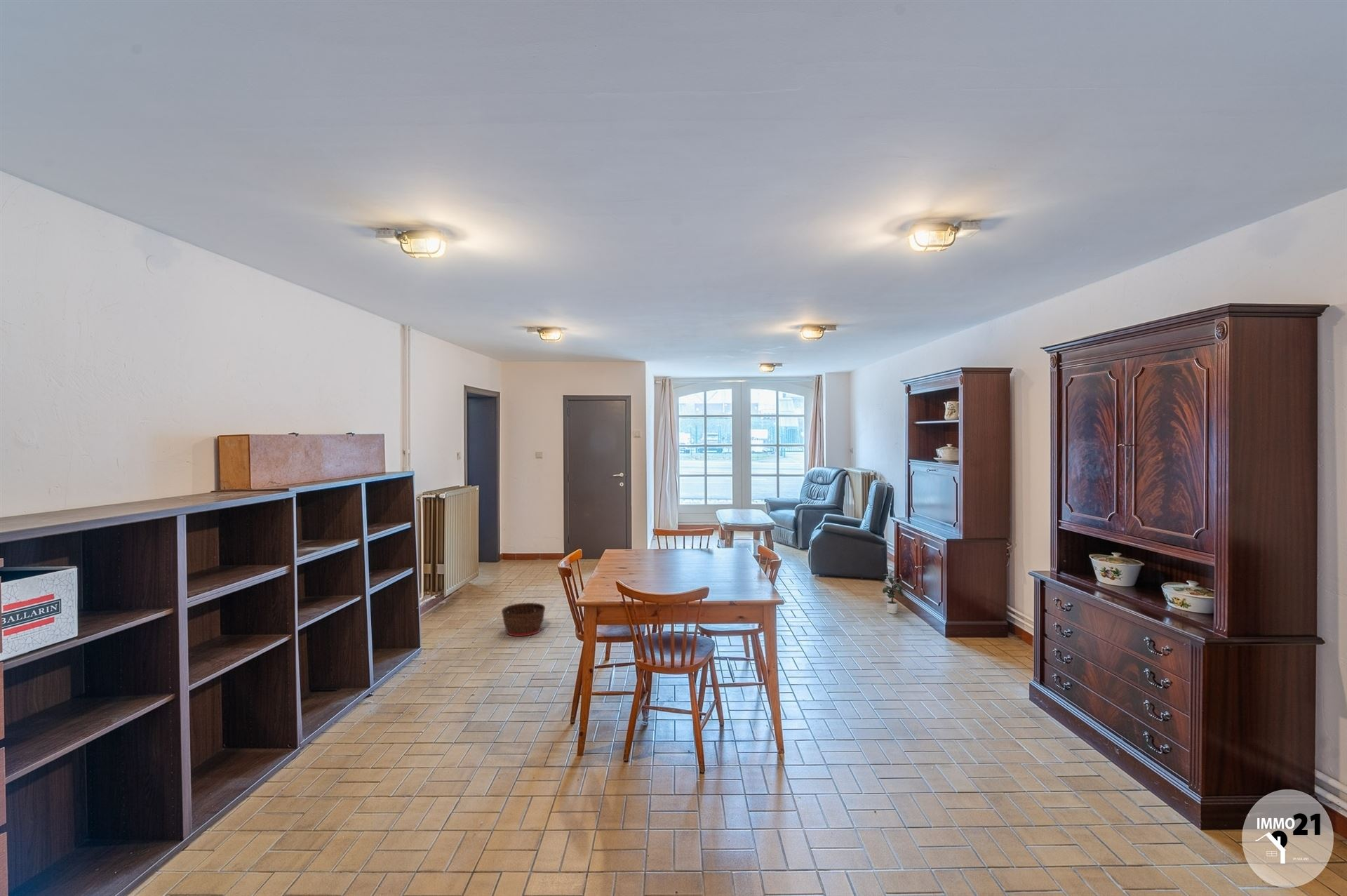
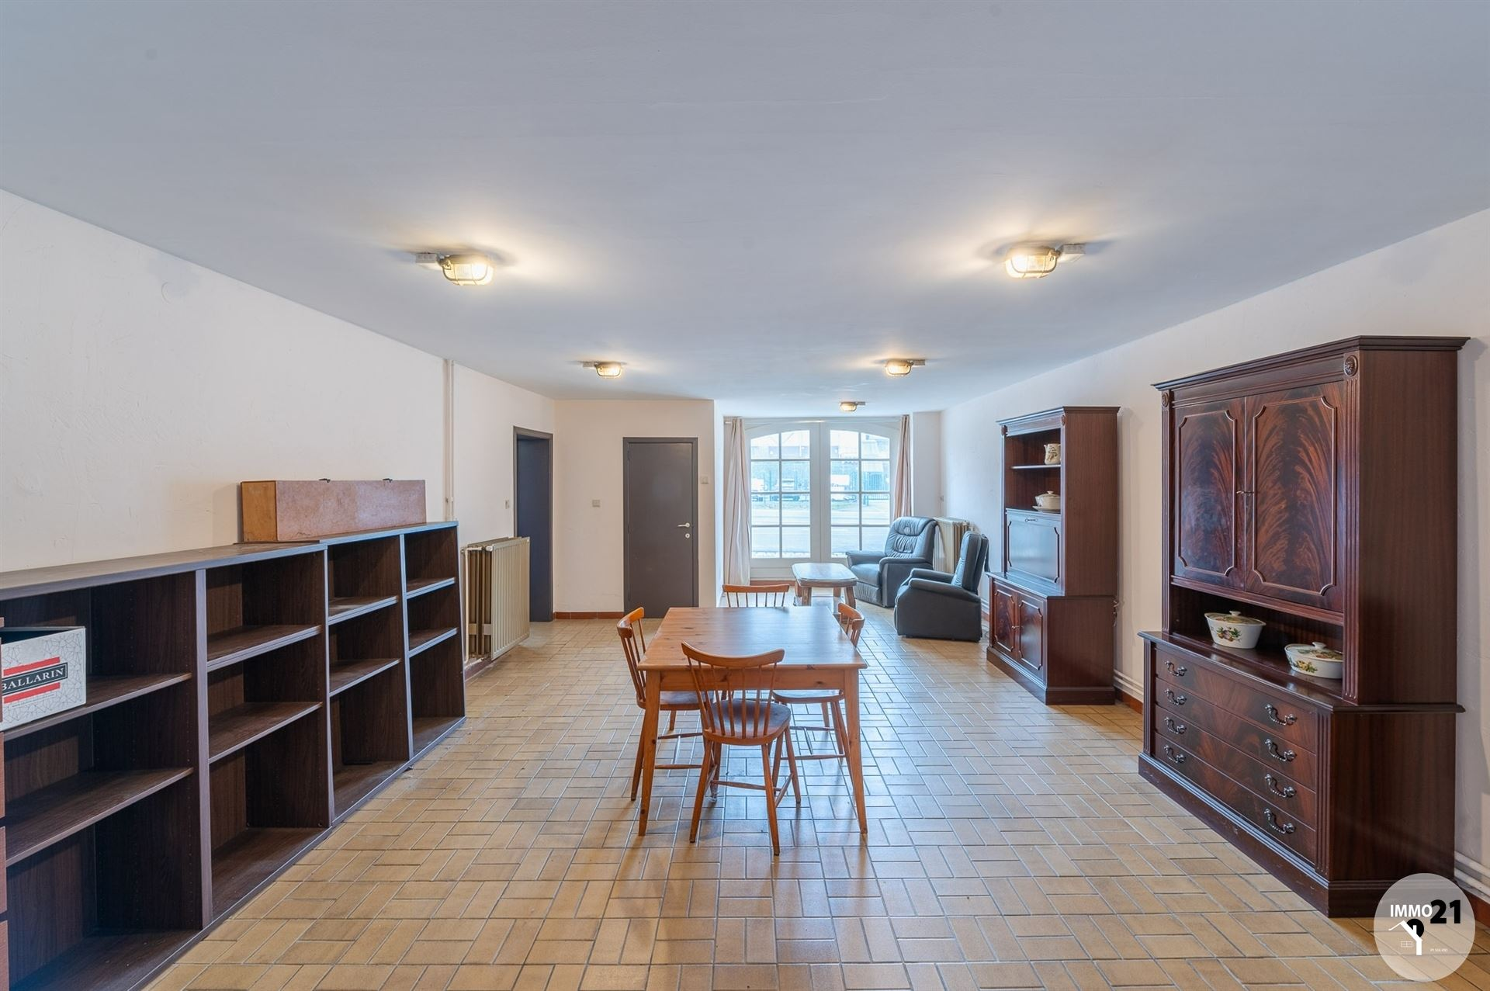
- basket (523, 620)
- potted plant (894, 594)
